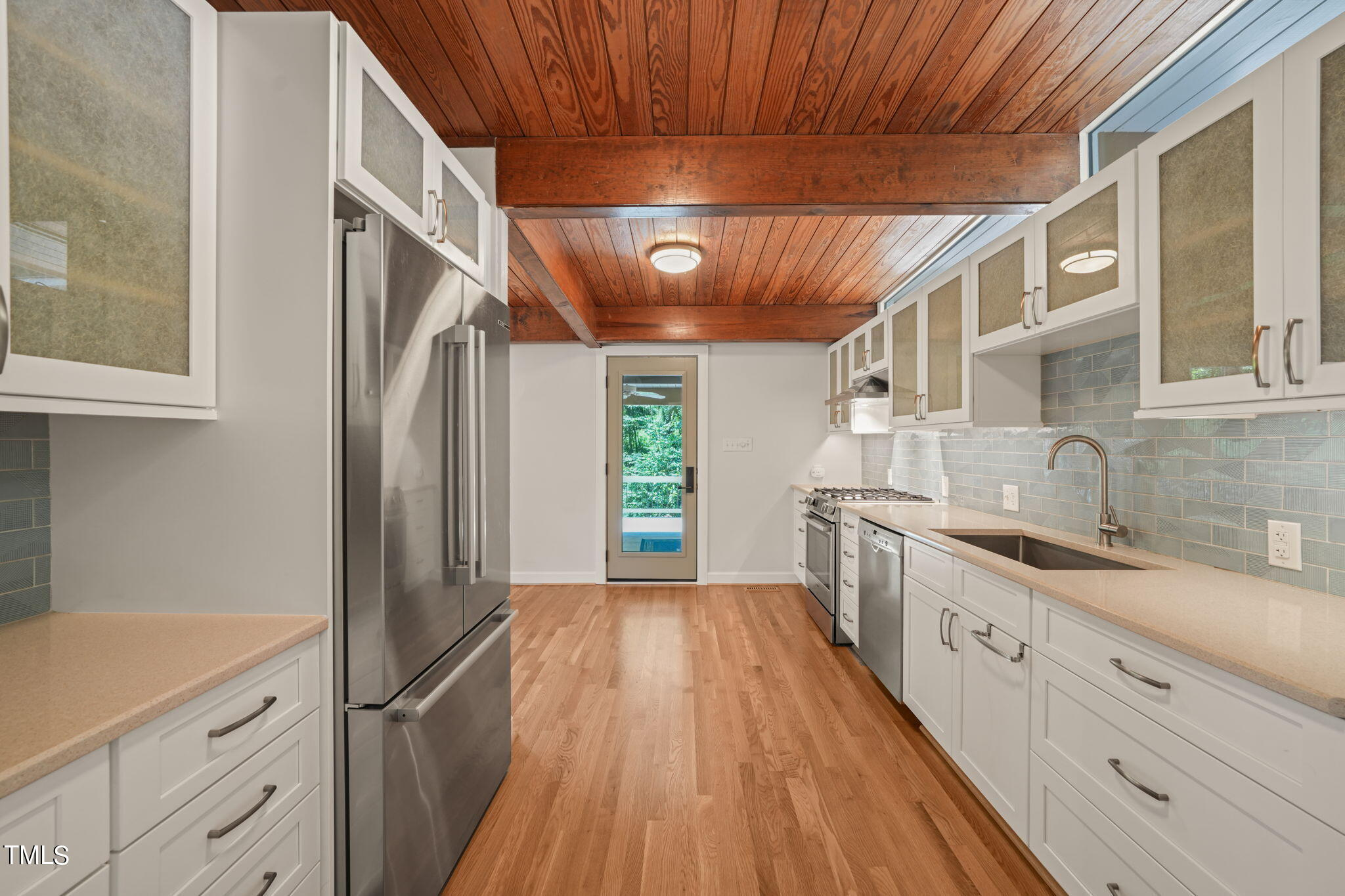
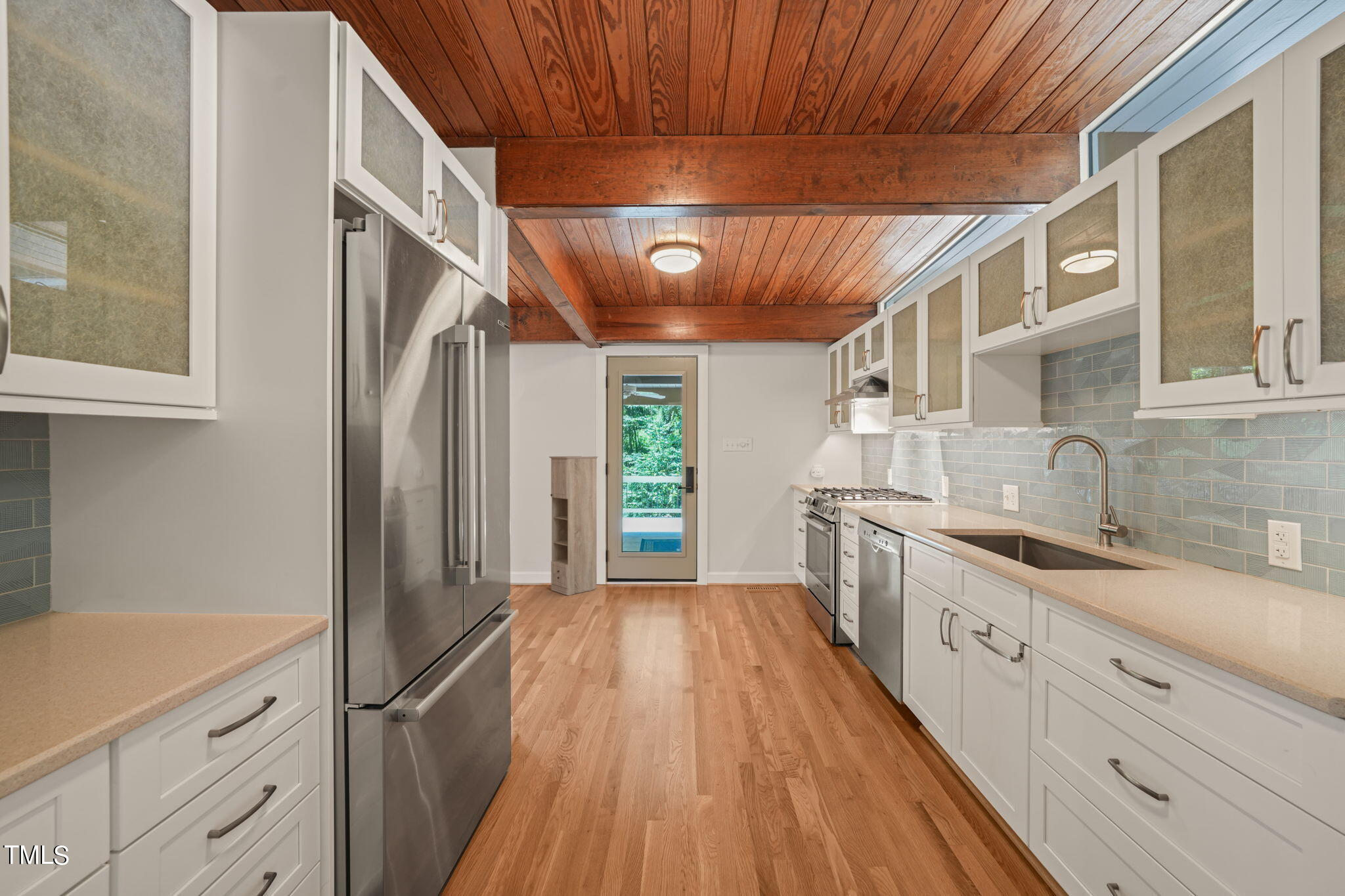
+ storage cabinet (573, 523)
